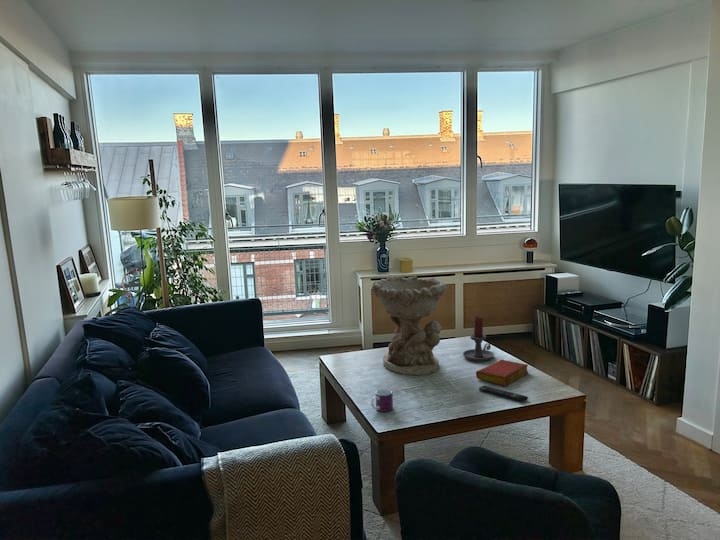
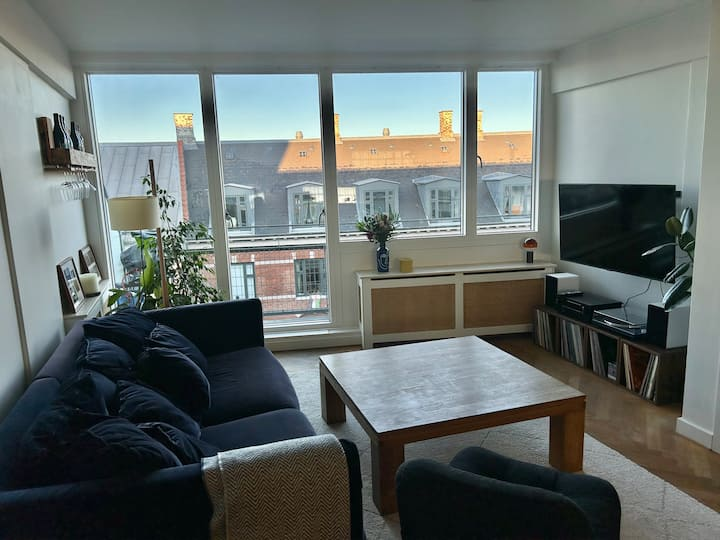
- candle holder (480, 335)
- mug (381, 401)
- decorative bowl (409, 322)
- remote control (502, 393)
- book (502, 371)
